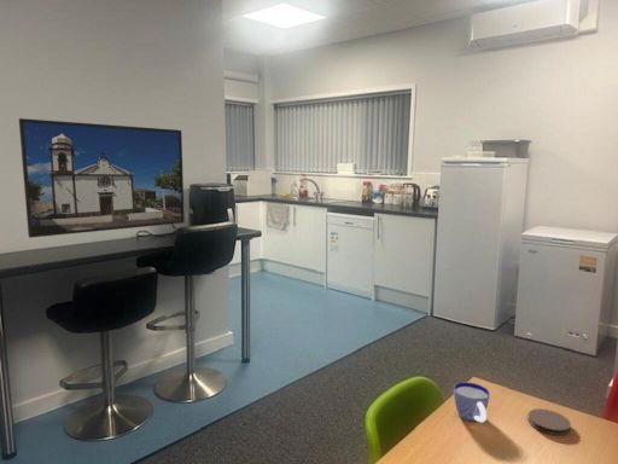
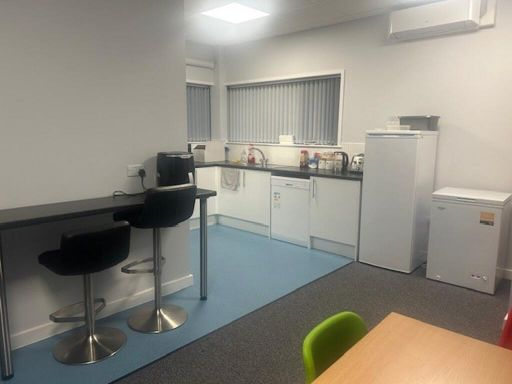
- cup (473, 405)
- coaster (548, 420)
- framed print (112, 178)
